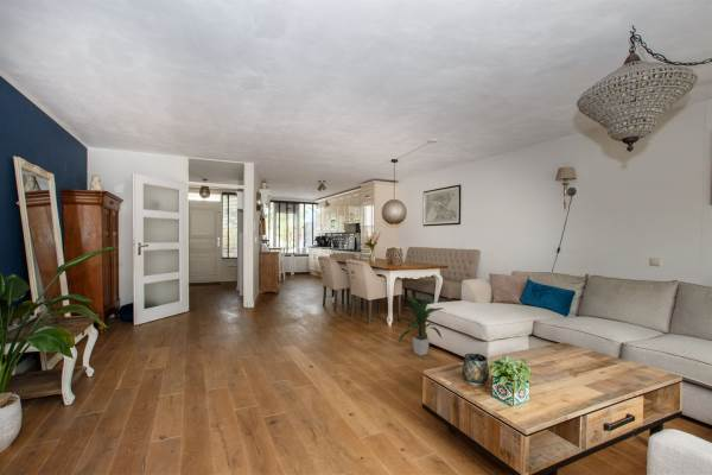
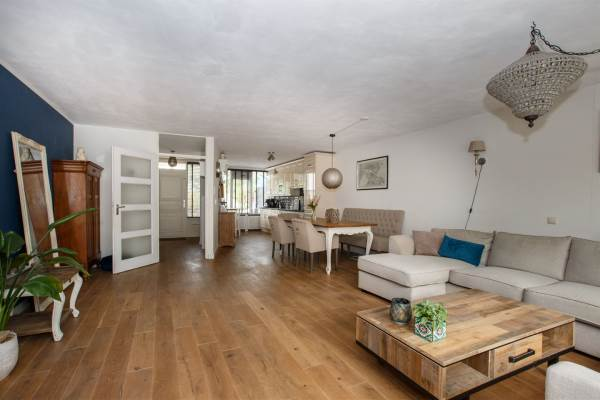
- indoor plant (418, 323)
